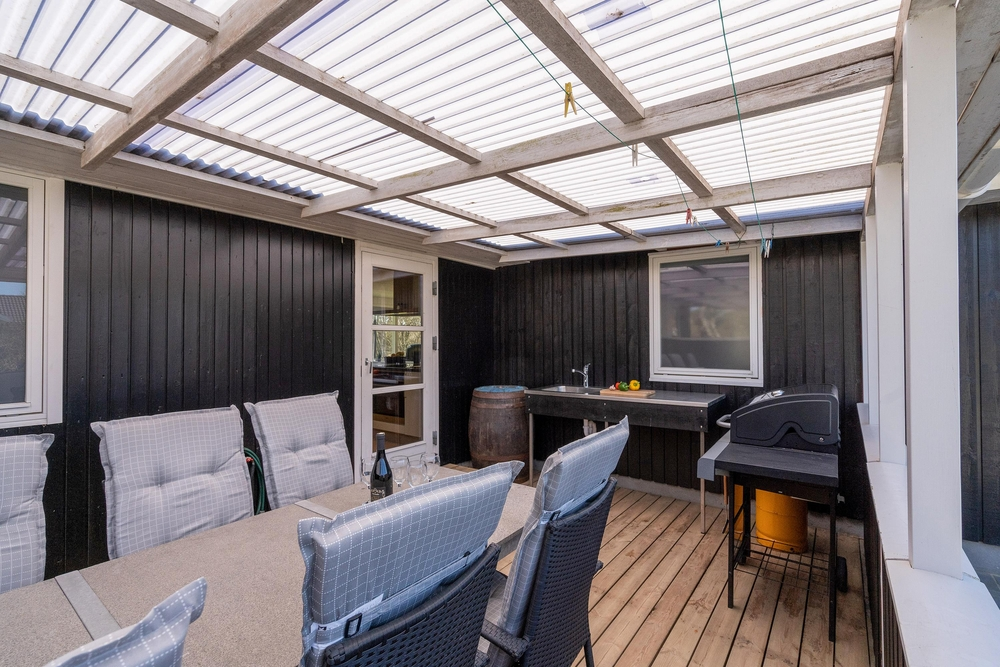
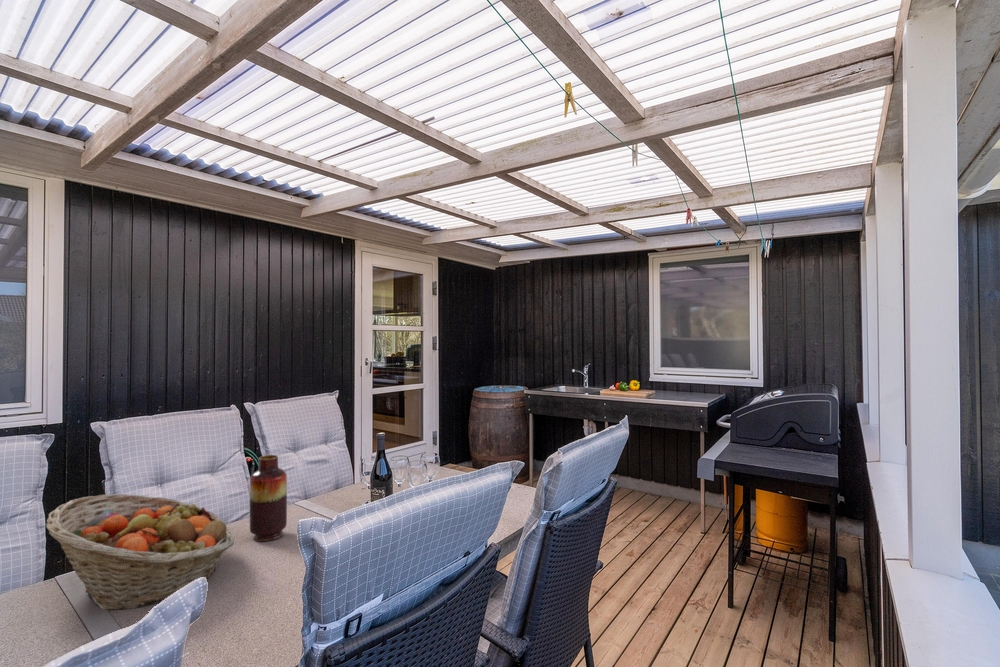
+ vase (268, 496)
+ fruit basket (147, 538)
